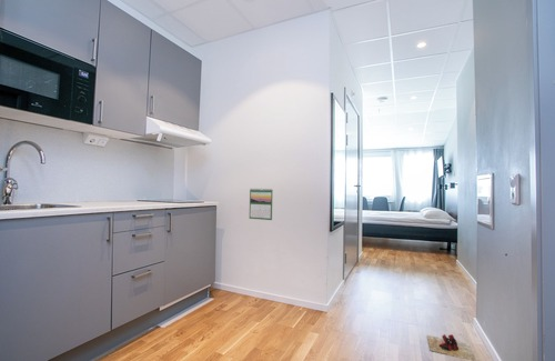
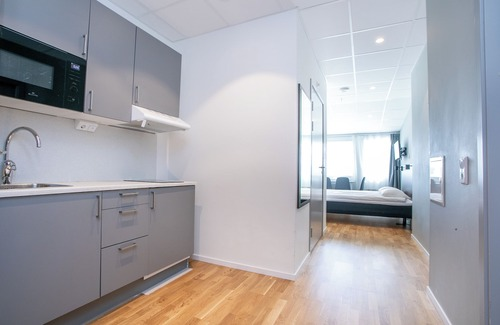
- calendar (260, 203)
- slippers (450, 341)
